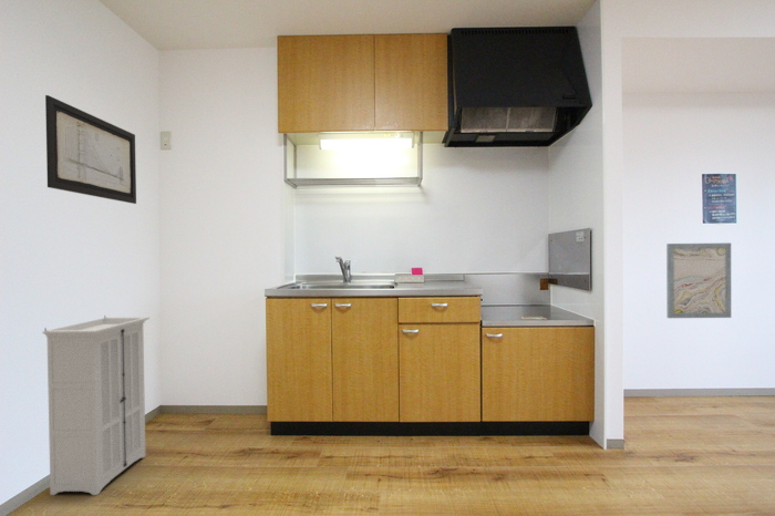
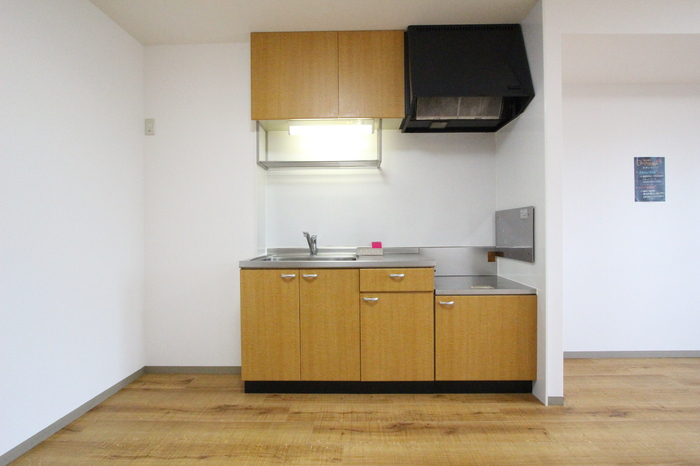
- wall art (97, 157)
- wall art (699, 280)
- storage cabinet (102, 398)
